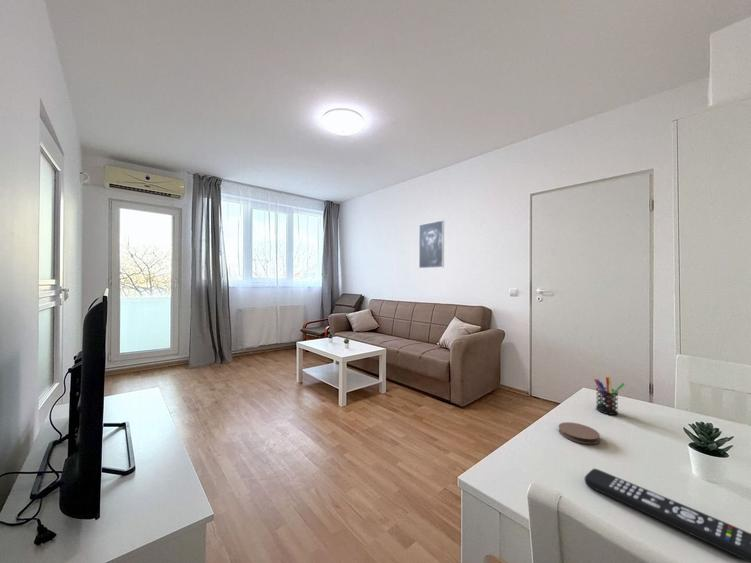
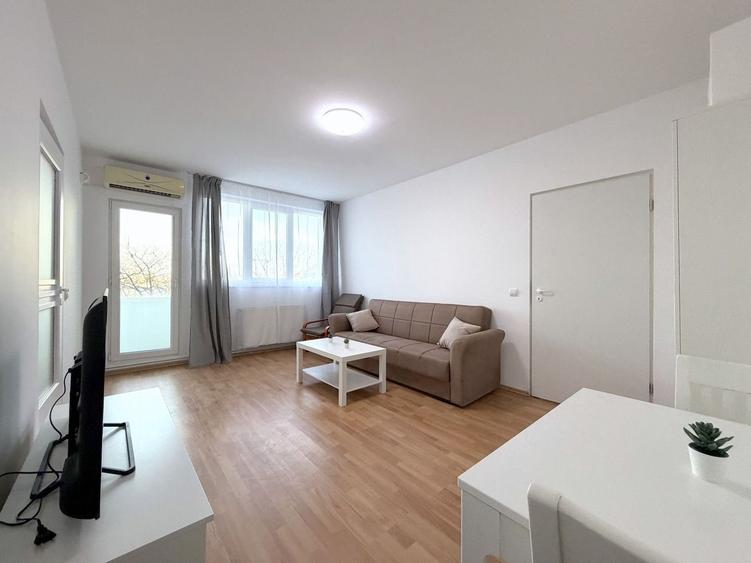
- pen holder (609, 393)
- coaster (578, 432)
- remote control (663, 509)
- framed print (431, 245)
